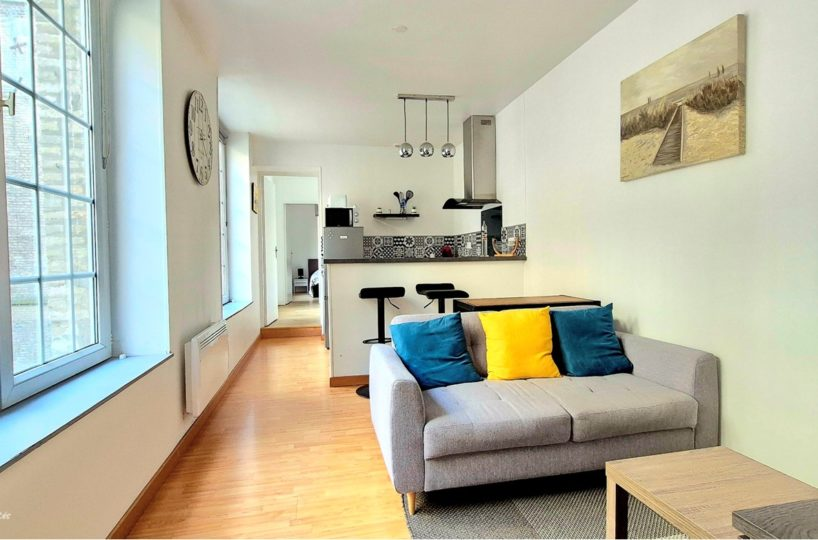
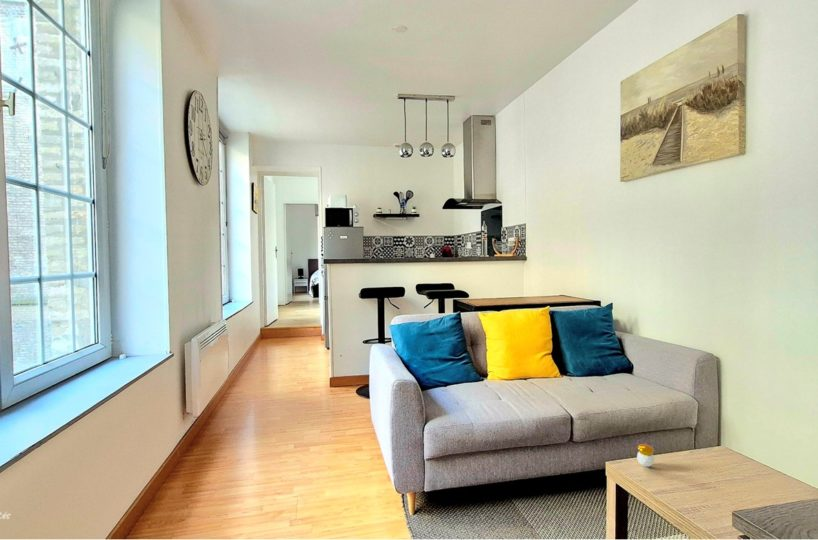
+ candle (645, 454)
